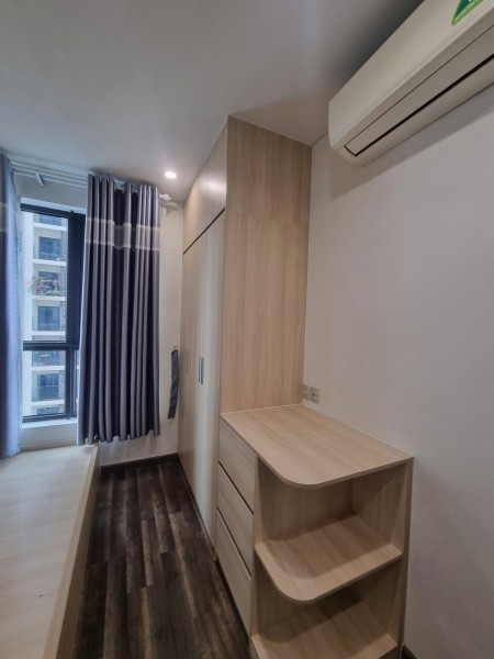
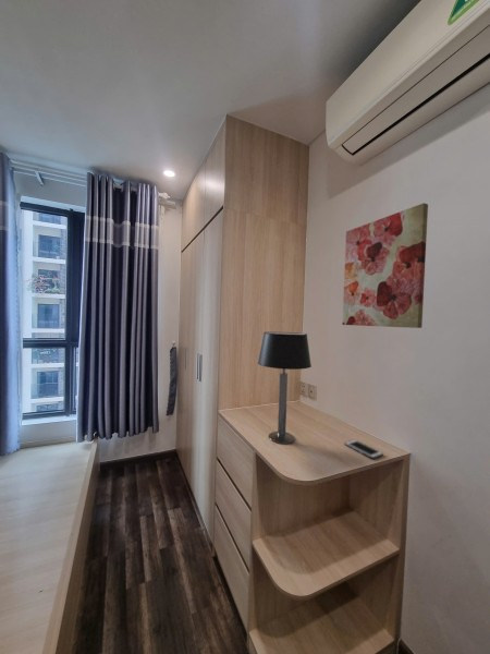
+ wall art (379, 272)
+ table lamp (283, 385)
+ cell phone (363, 448)
